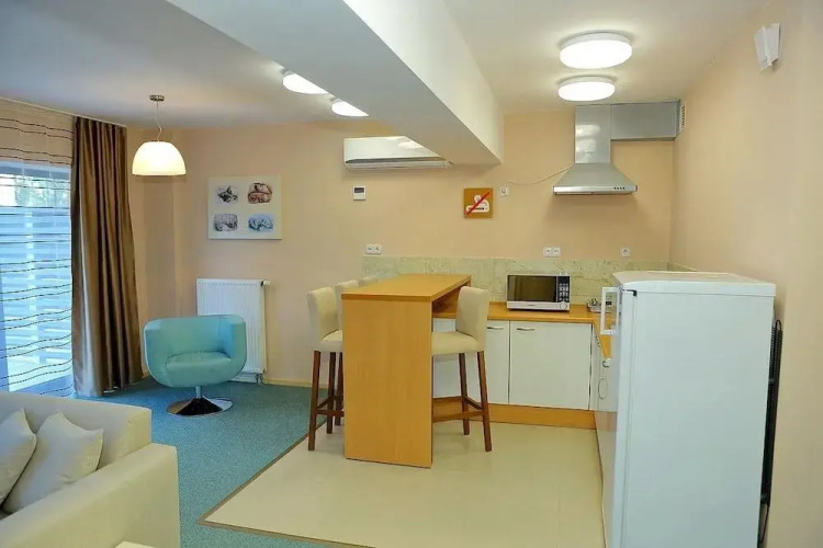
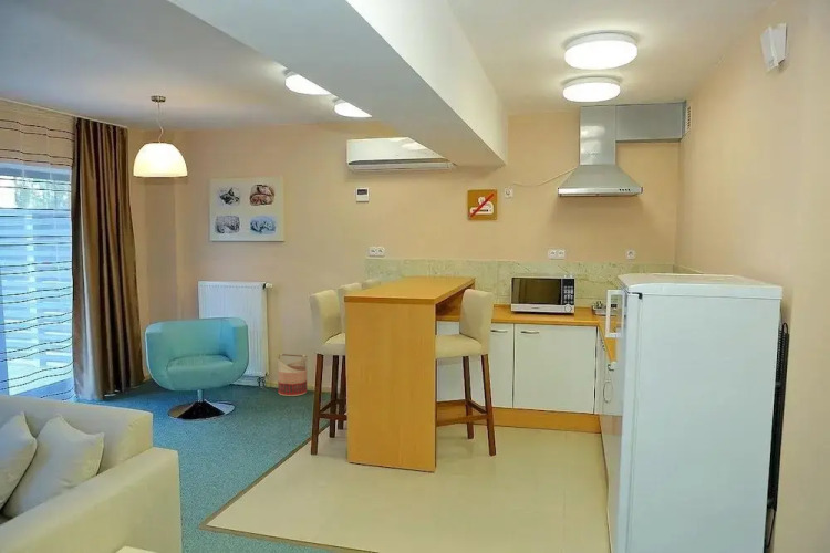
+ basket (292, 373)
